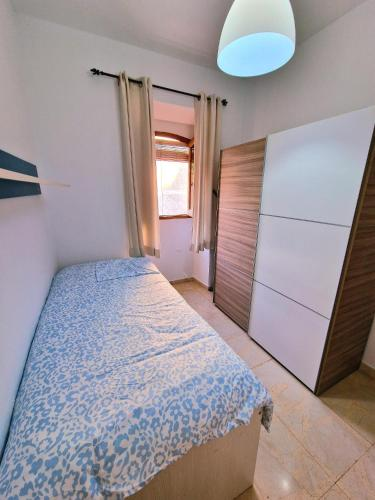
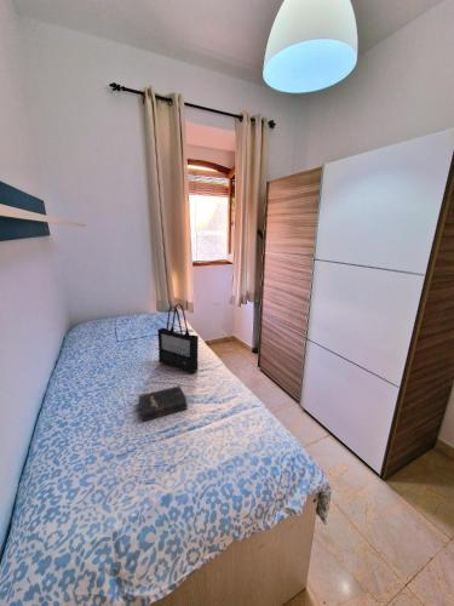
+ hardback book (162, 402)
+ tote bag (177, 337)
